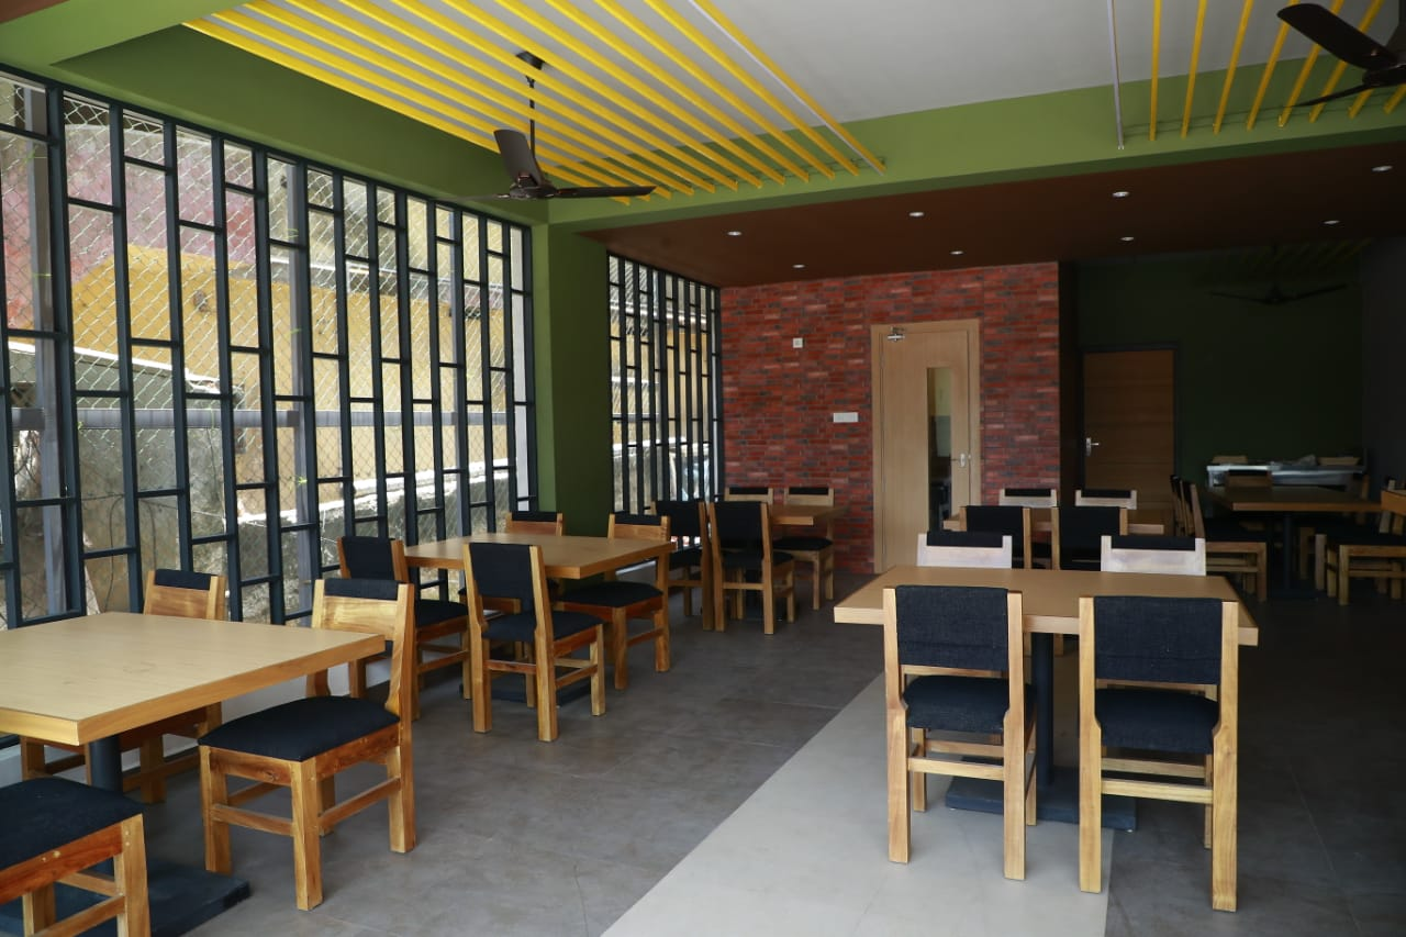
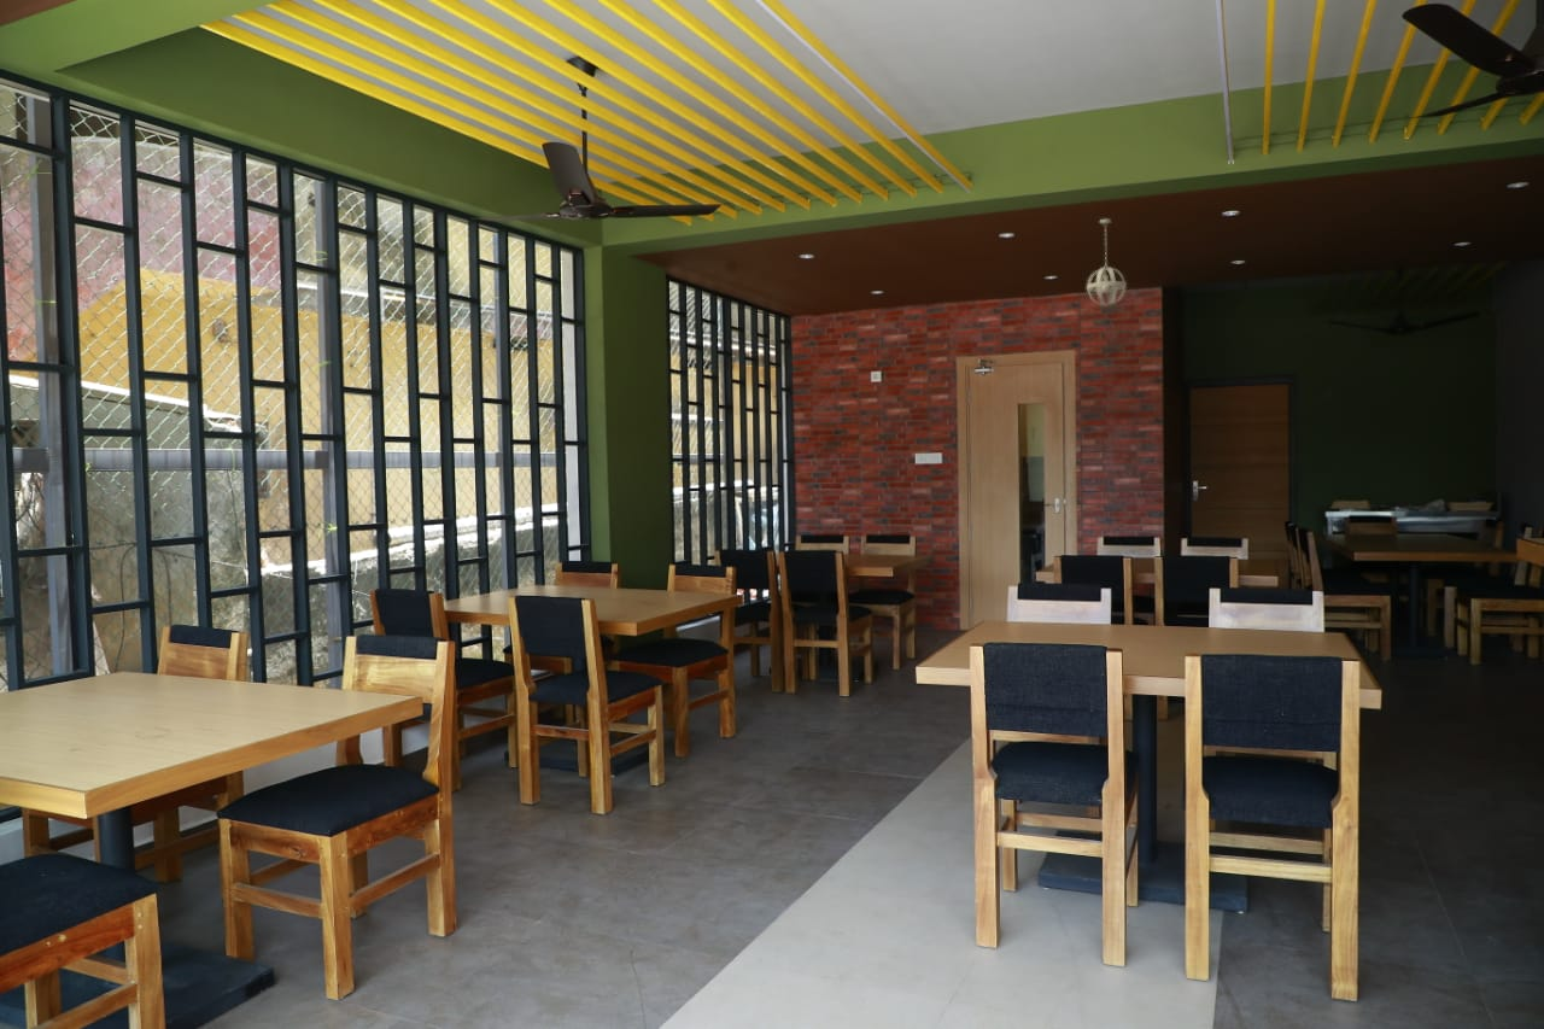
+ pendant light (1106, 263)
